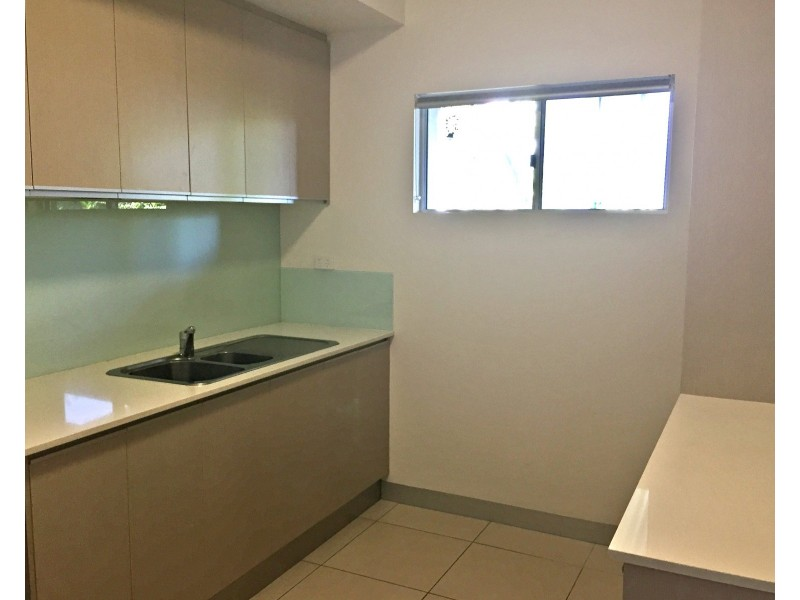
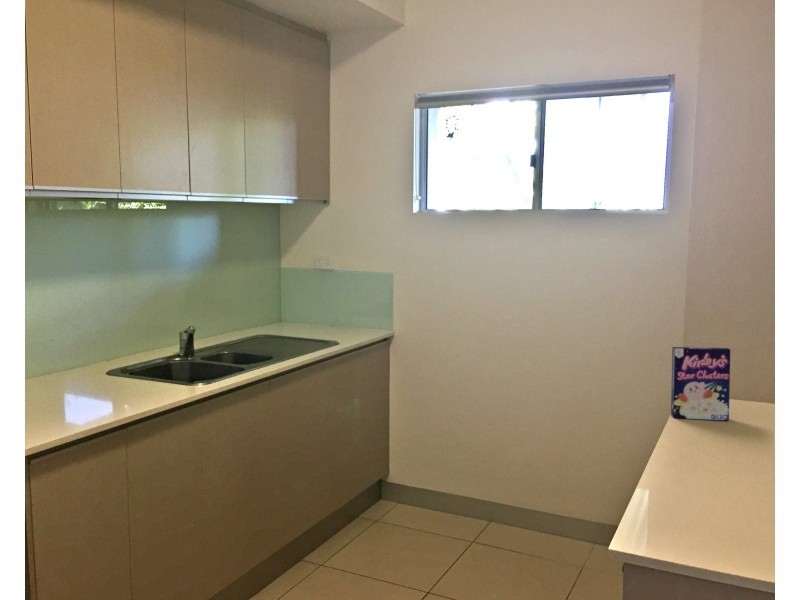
+ cereal box (700, 382)
